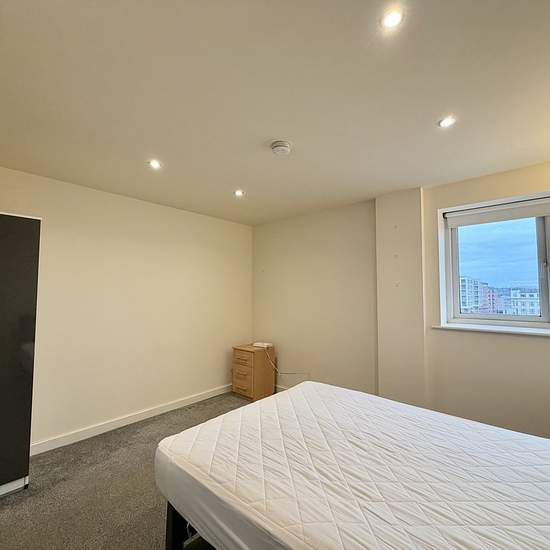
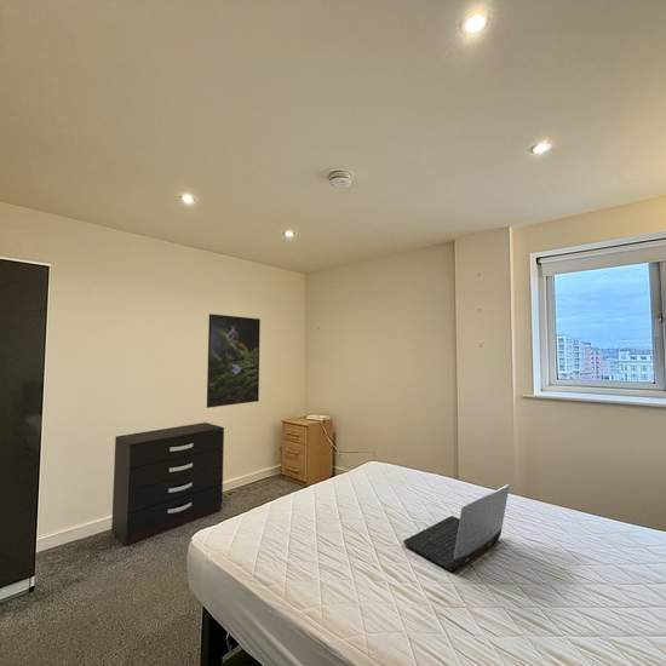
+ laptop computer (455, 517)
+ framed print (235, 360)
+ dresser (172, 476)
